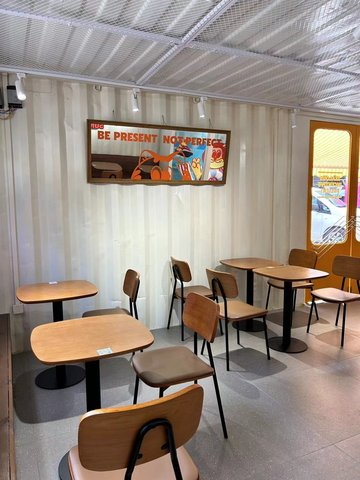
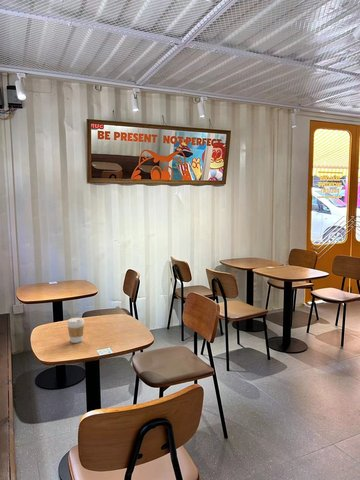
+ coffee cup (76, 329)
